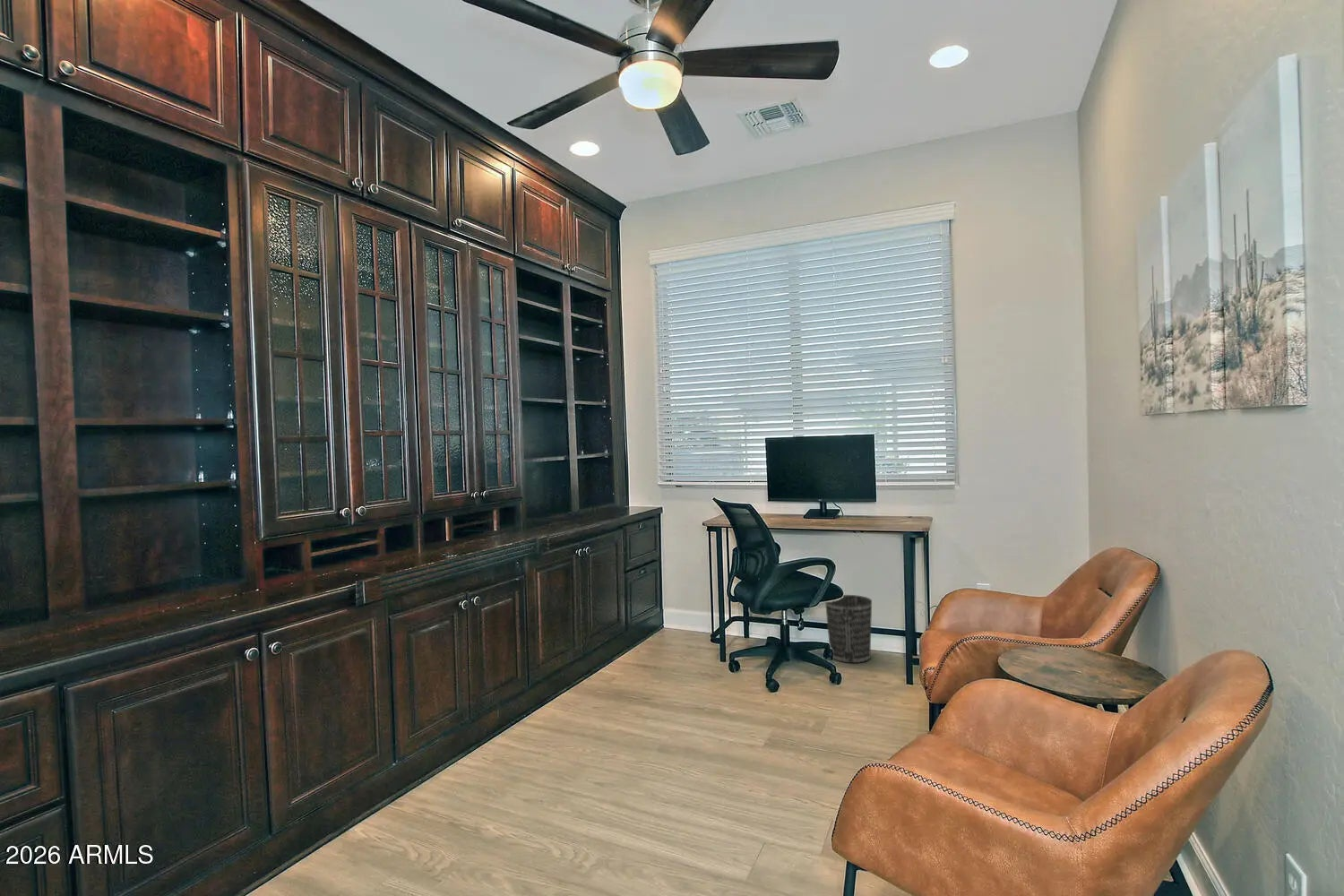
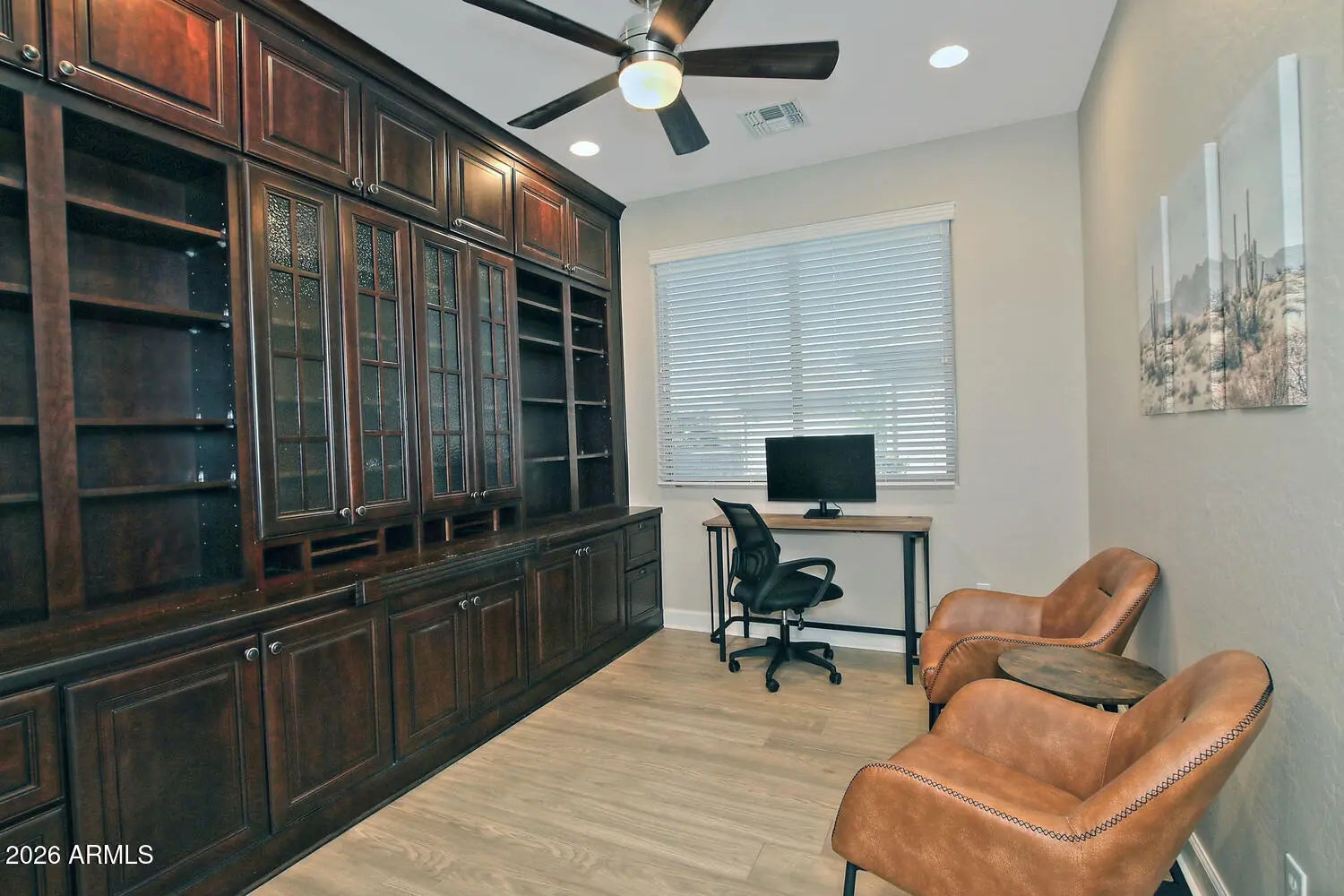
- wastebasket (849, 628)
